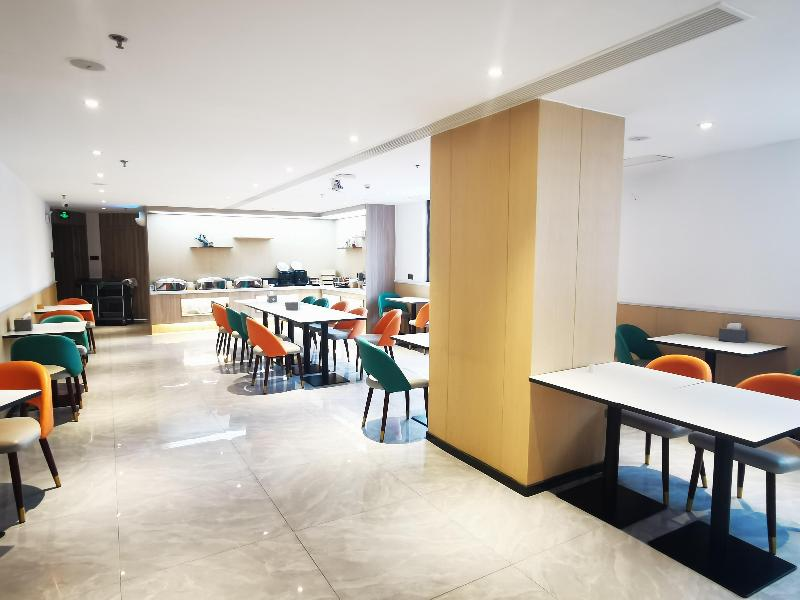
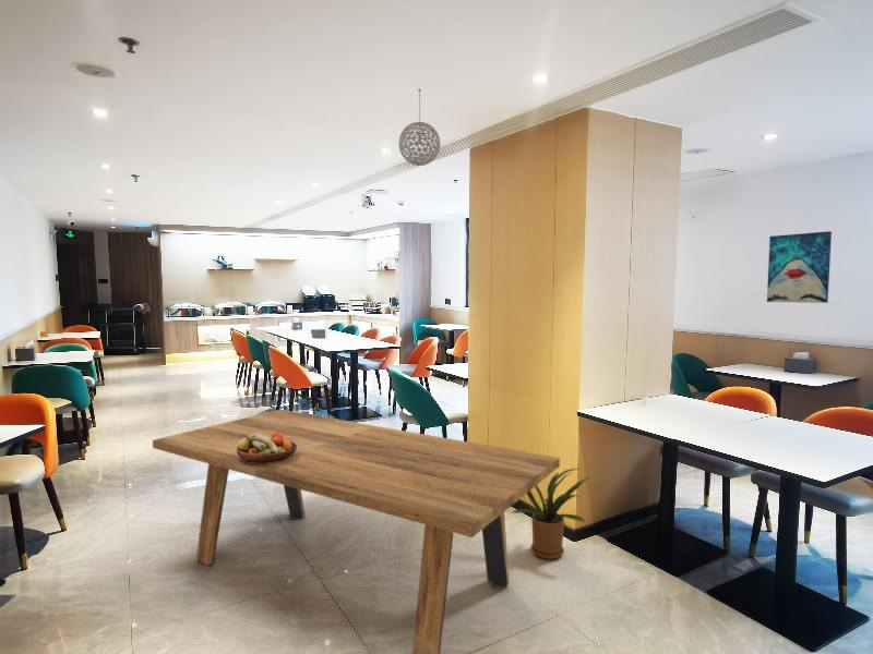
+ fruit bowl (266, 444)
+ pendant light (419, 126)
+ house plant (550, 506)
+ wall art (797, 268)
+ dining table (348, 502)
